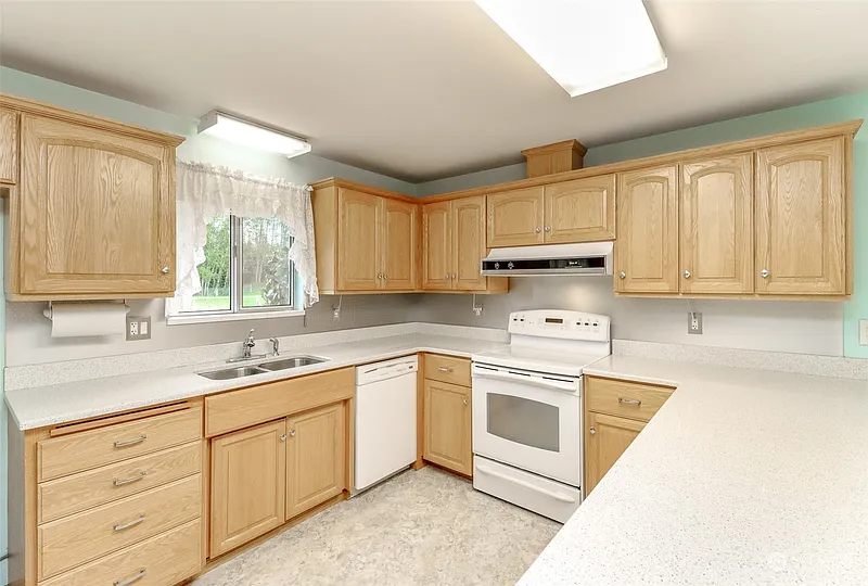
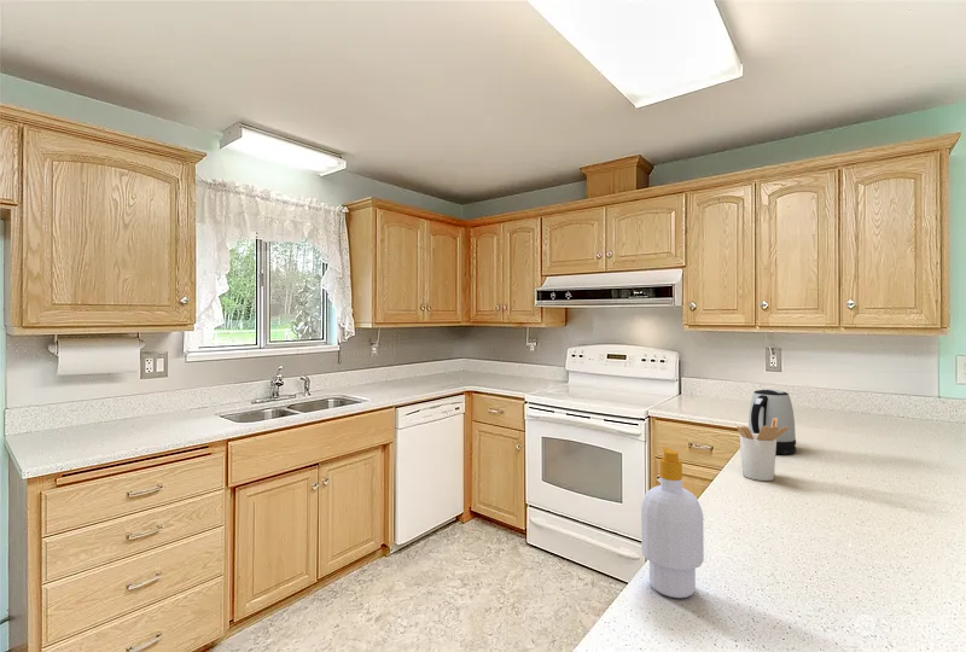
+ soap bottle (671, 519)
+ kettle (768, 419)
+ utensil holder (763, 448)
